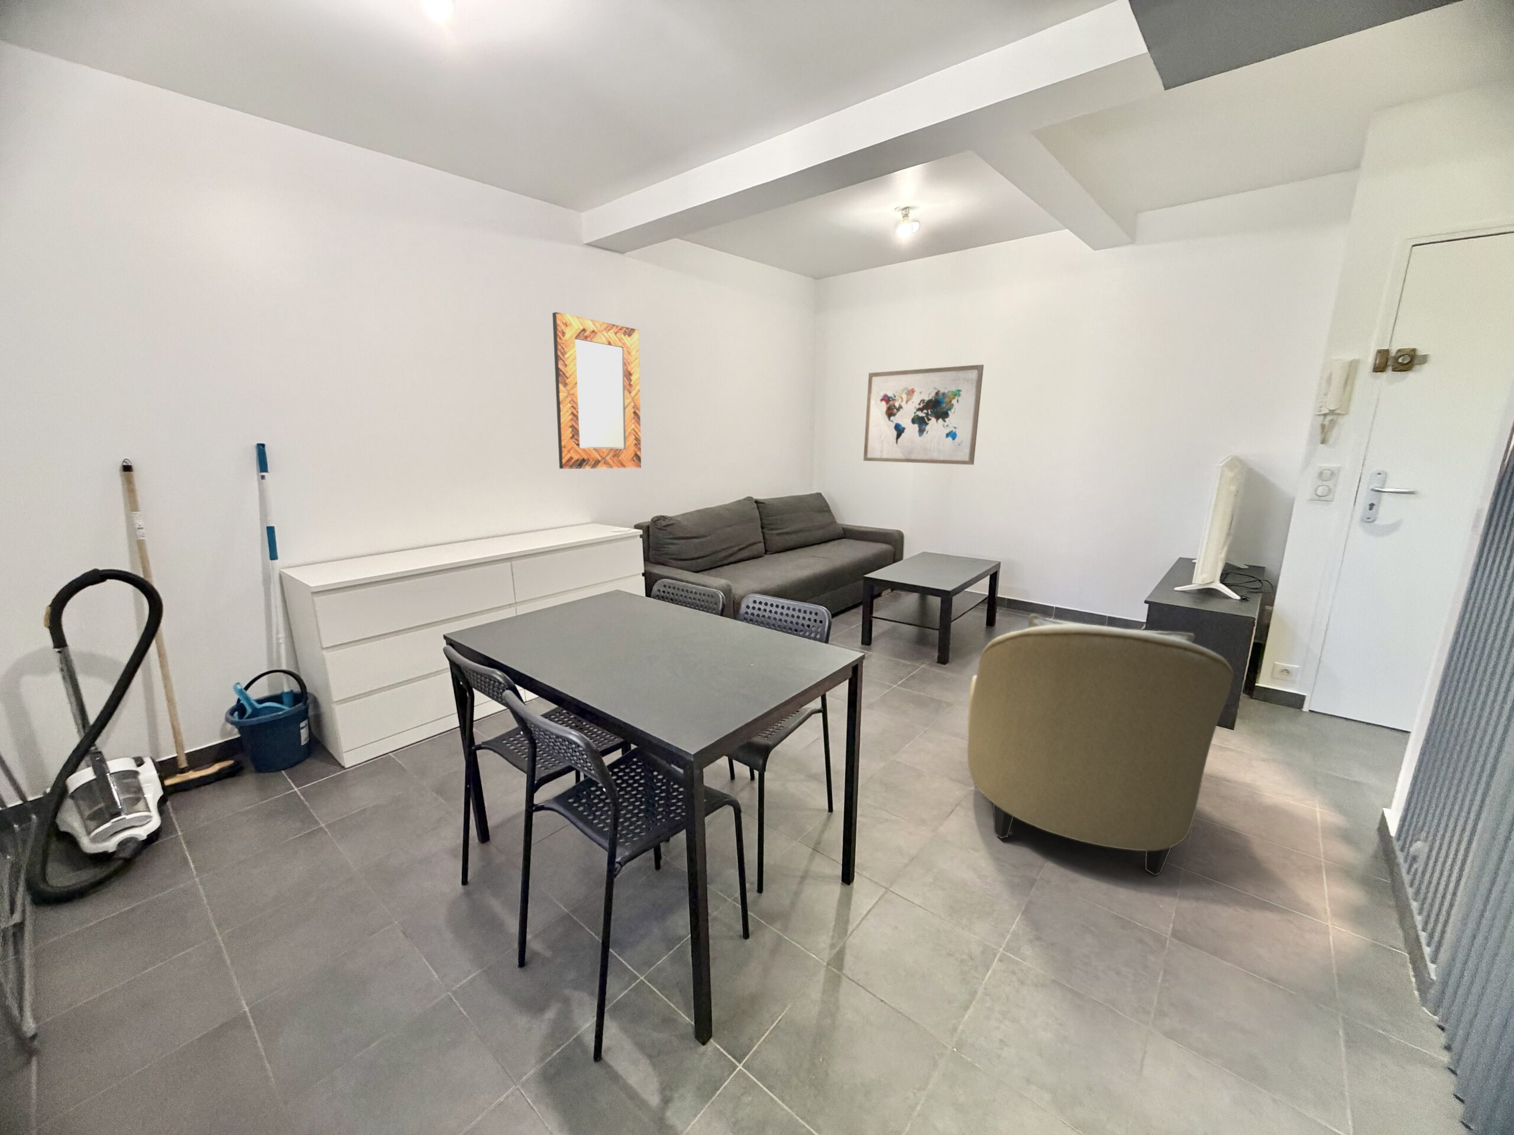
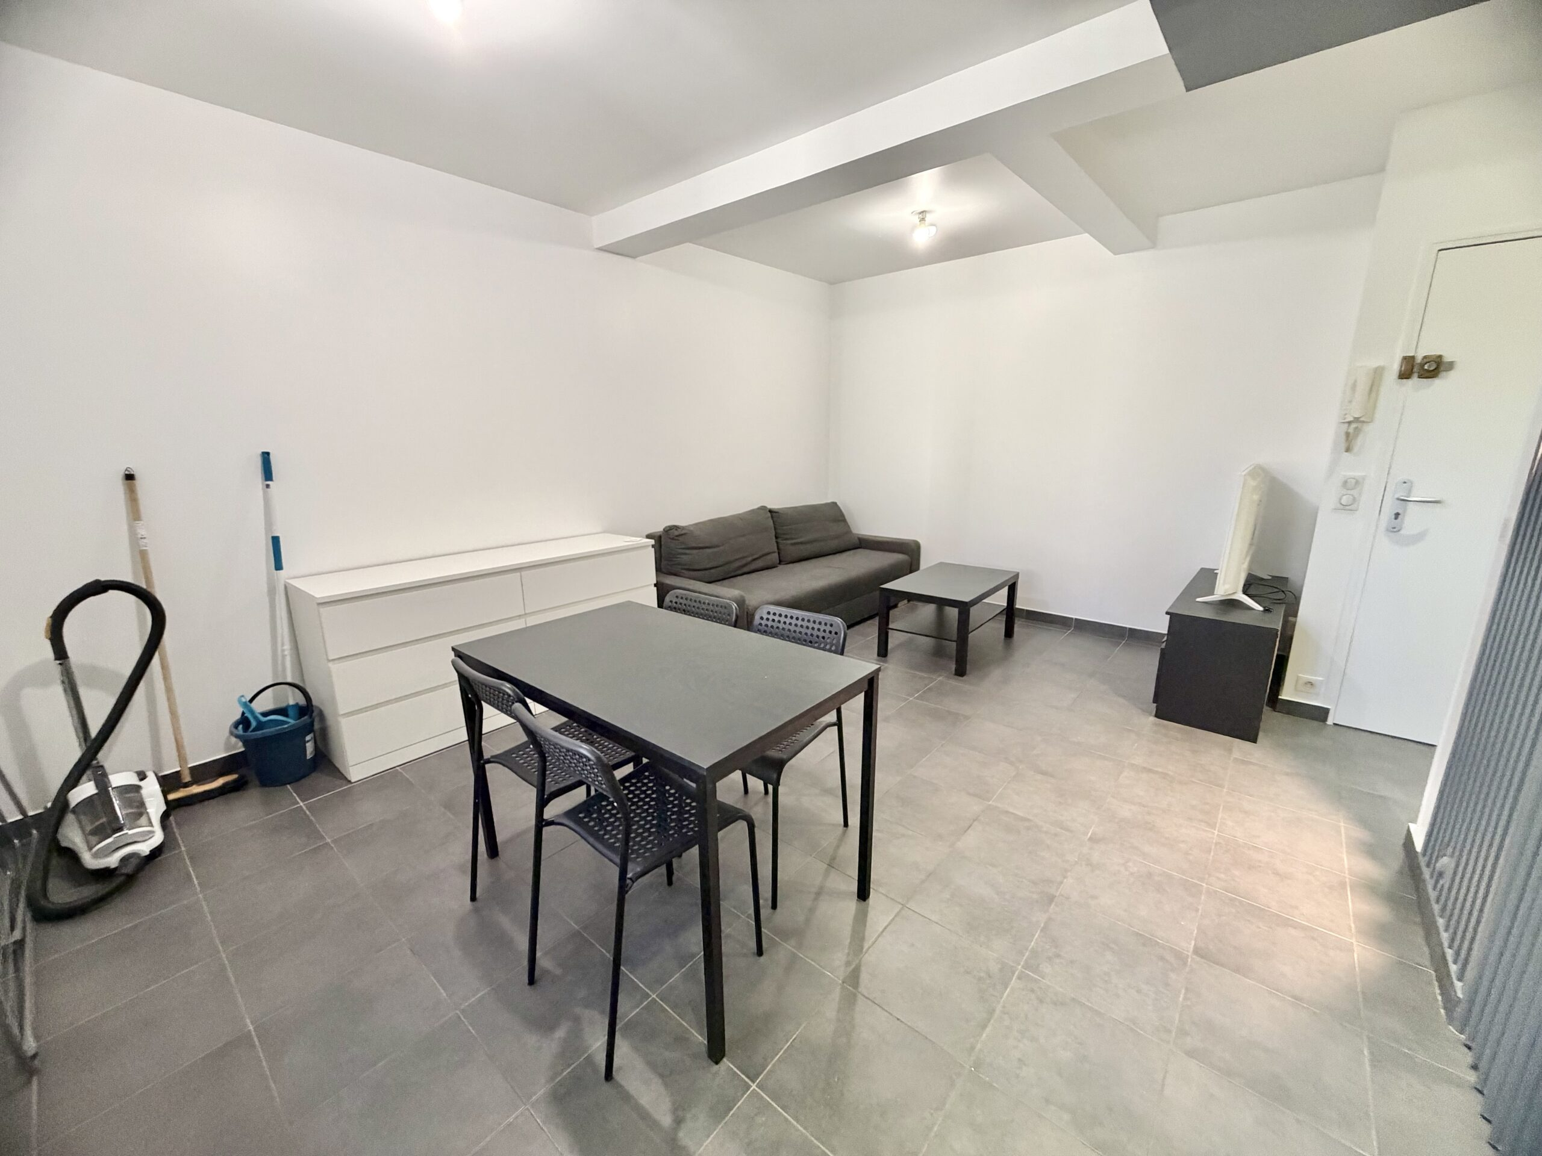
- wall art (918, 416)
- armchair (1081, 712)
- home mirror (601, 397)
